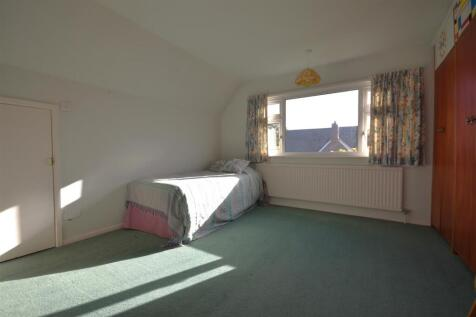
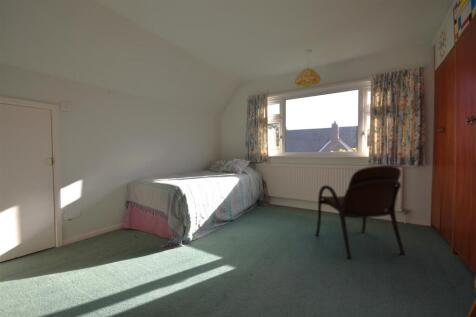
+ armchair (357, 204)
